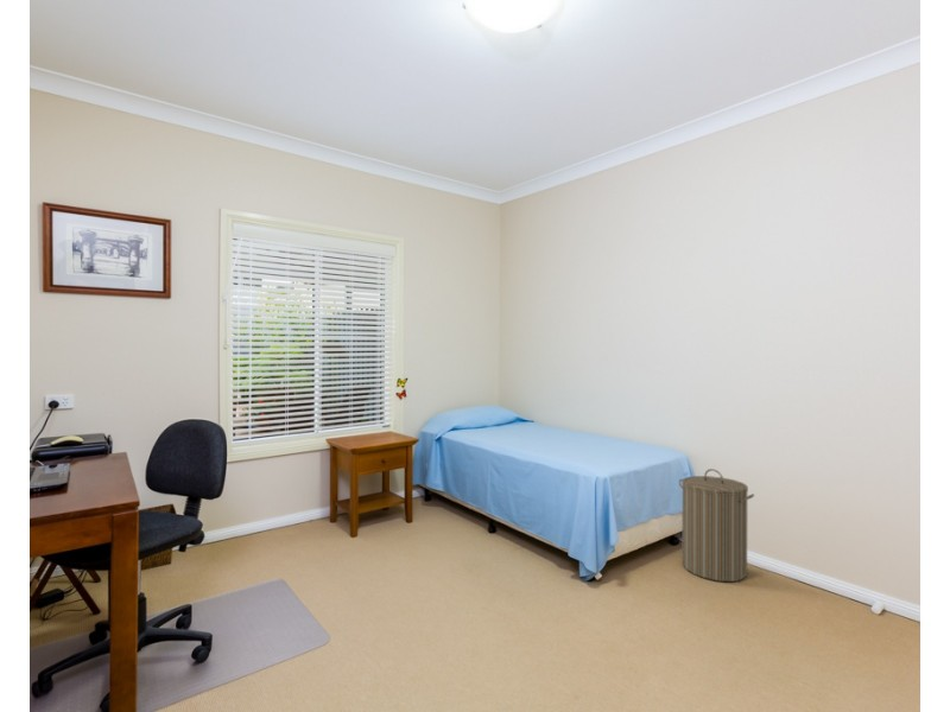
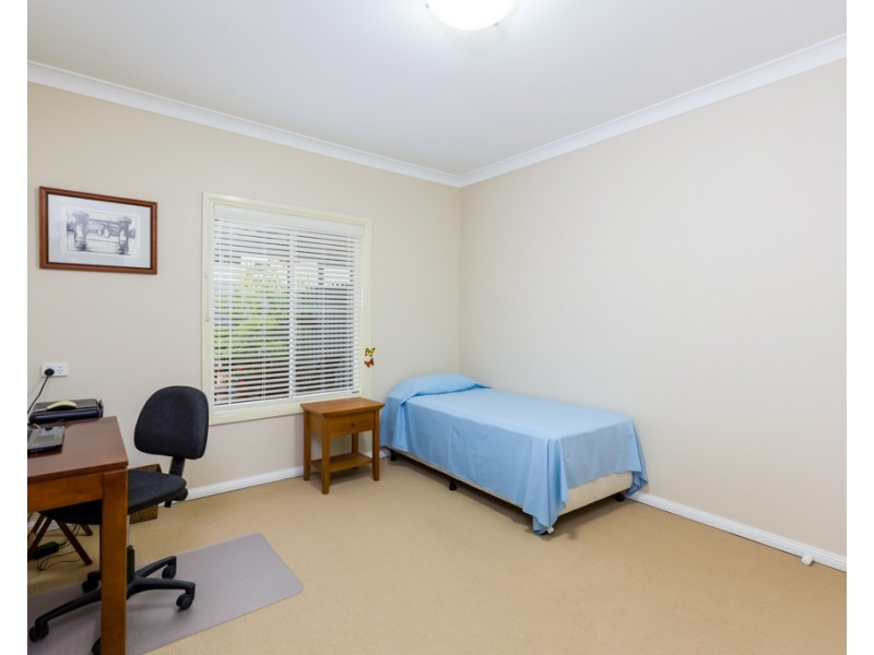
- laundry hamper (714, 519)
